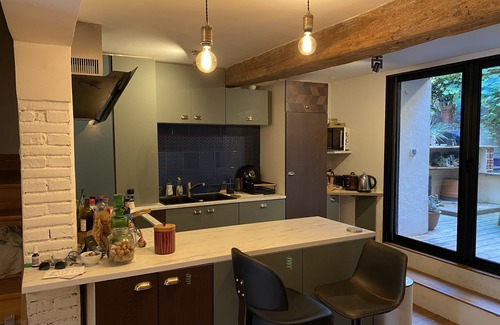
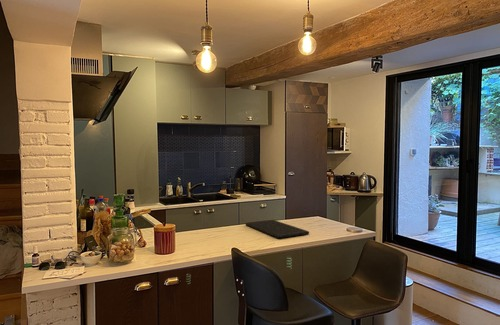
+ cutting board (275, 228)
